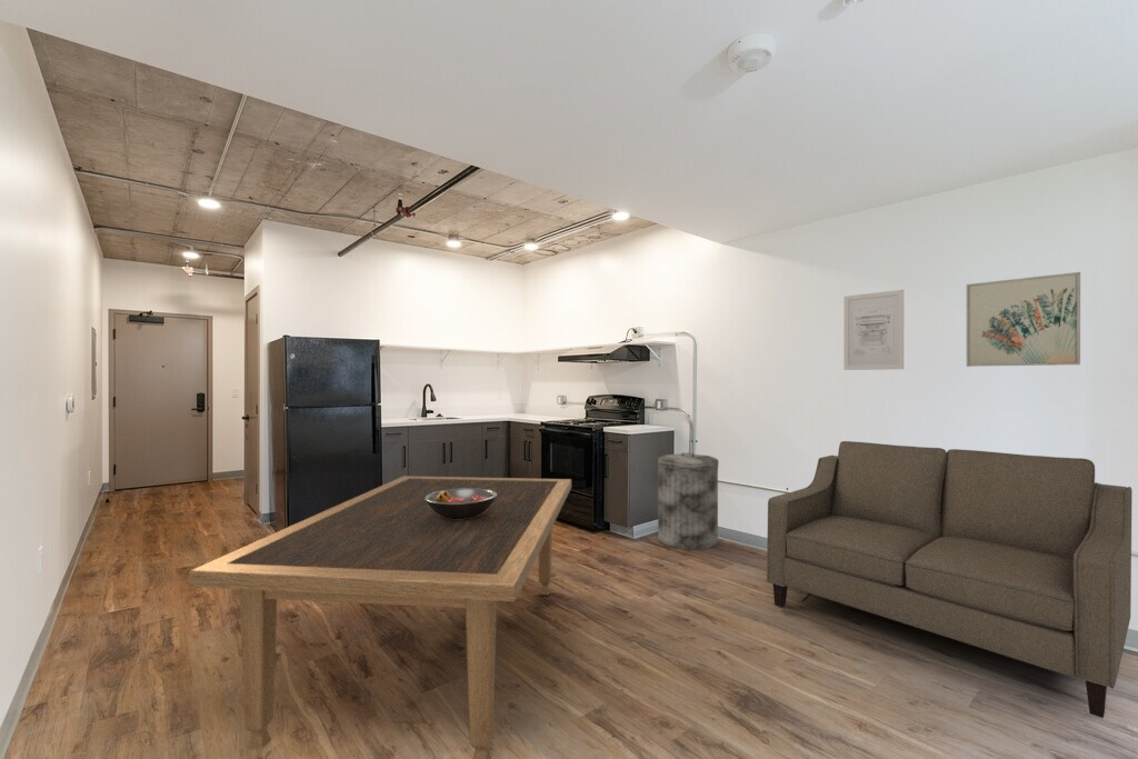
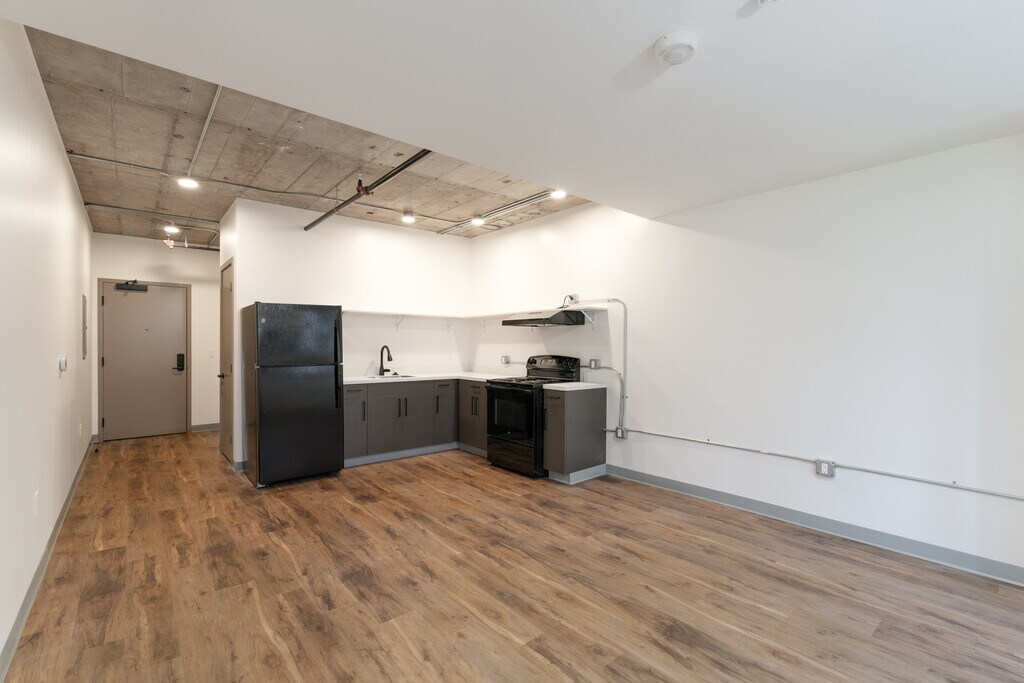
- wall art (1019, 321)
- trash can (687, 497)
- sofa (932, 538)
- wall art (872, 331)
- dining table (439, 580)
- fruit bowl (461, 501)
